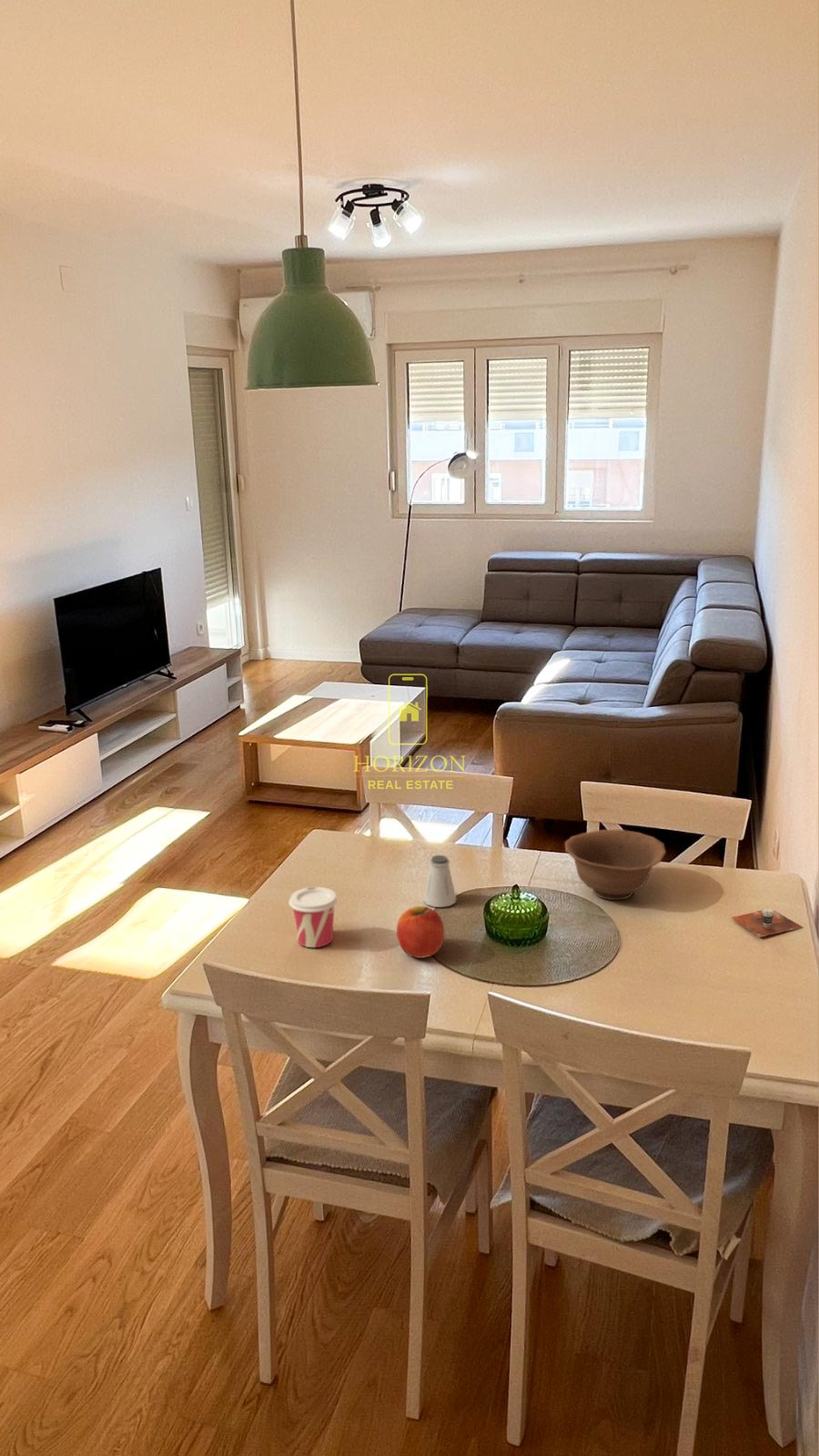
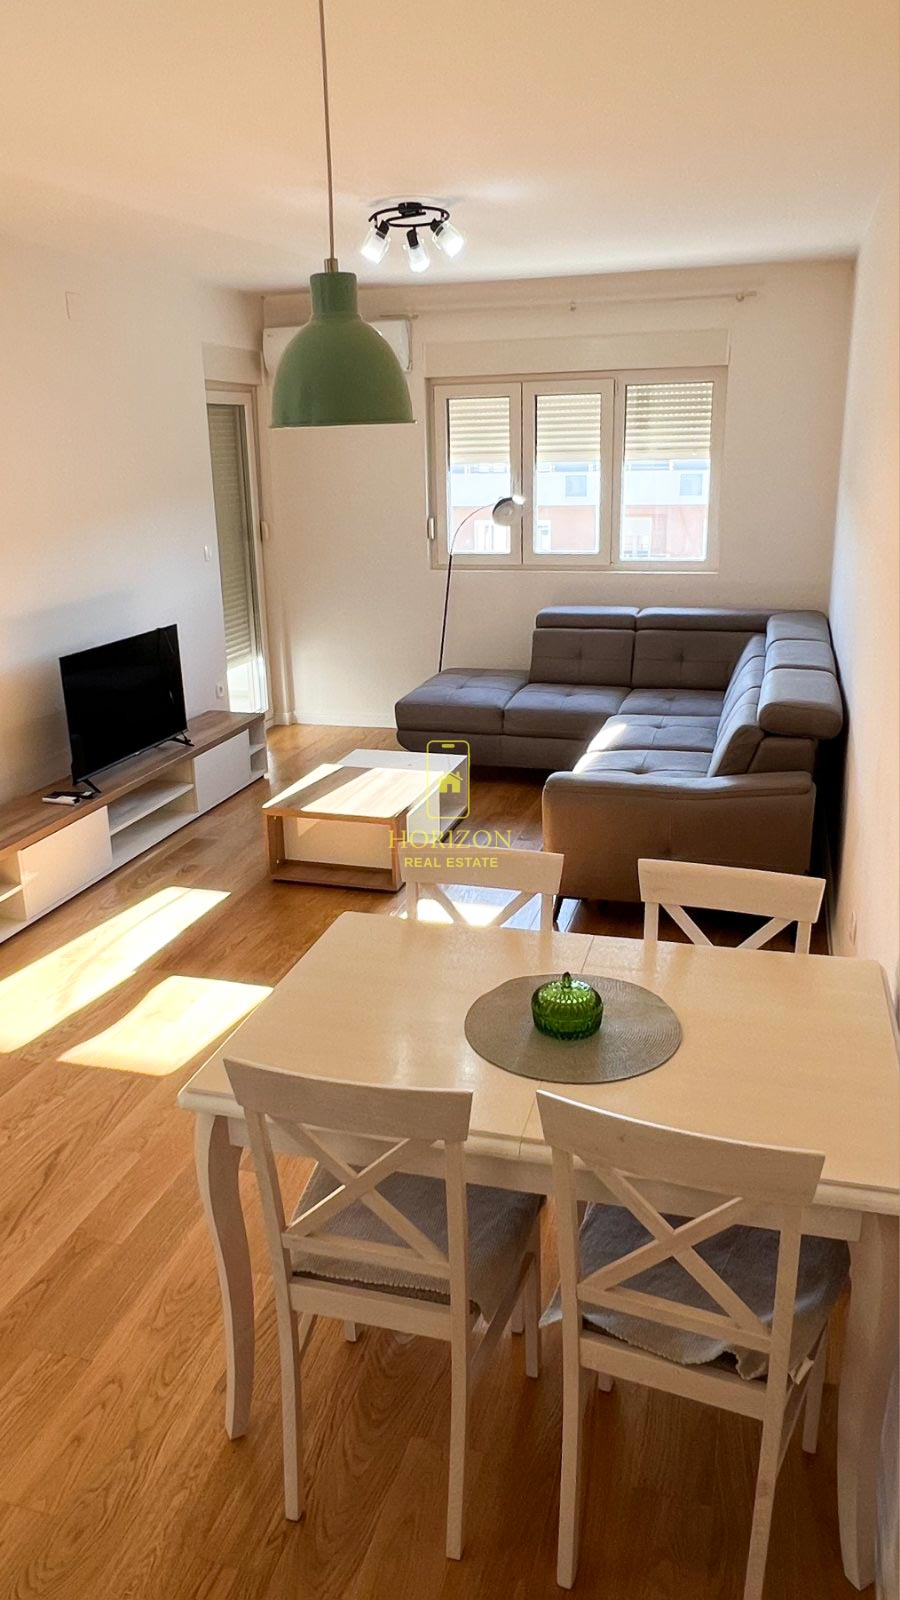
- cup (767, 915)
- apple (420, 929)
- saltshaker (440, 879)
- cup (314, 917)
- bowl (613, 868)
